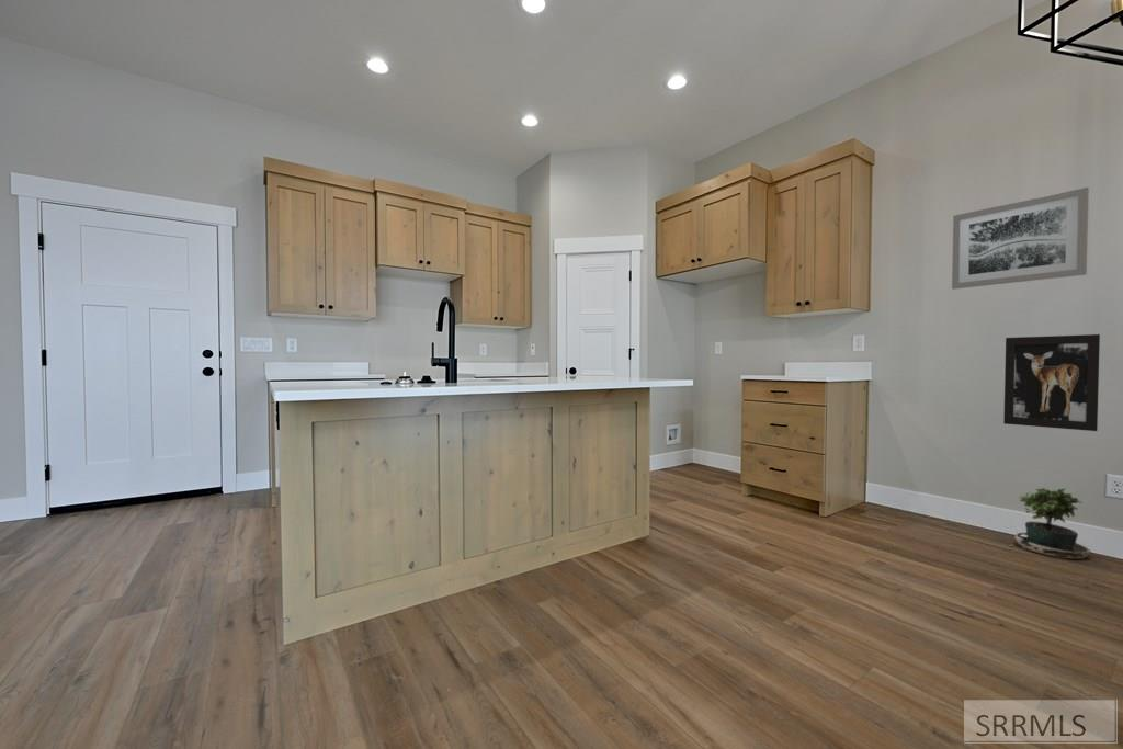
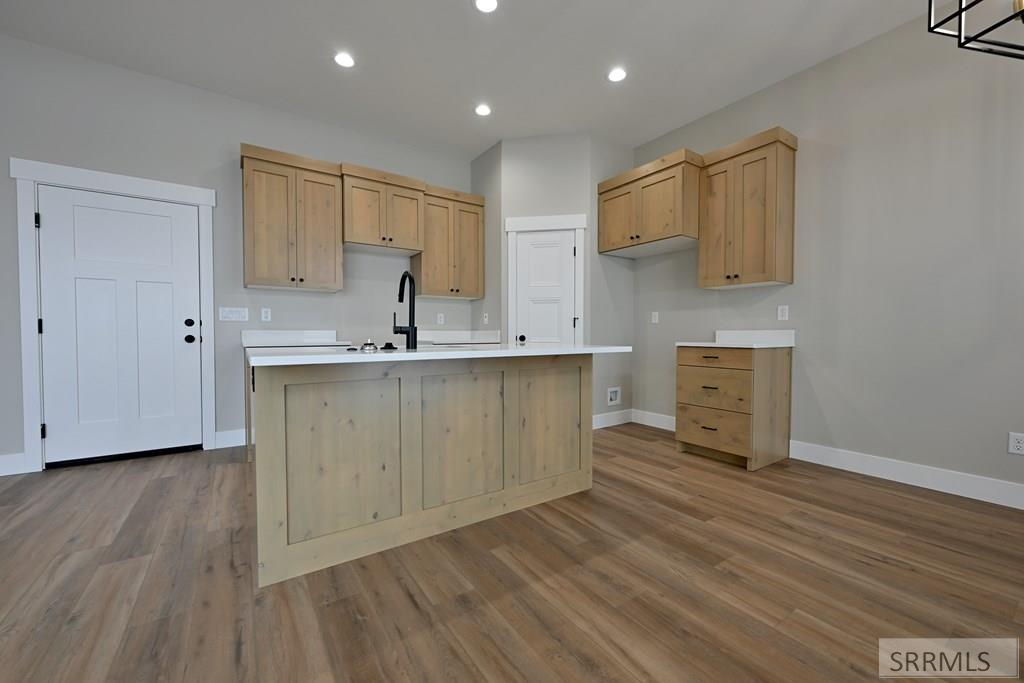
- wall art (1048, 382)
- potted plant (1047, 518)
- wall art (1014, 242)
